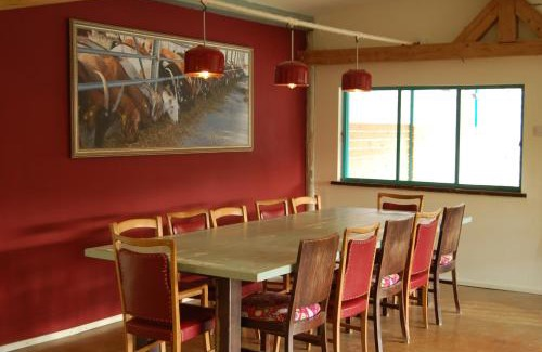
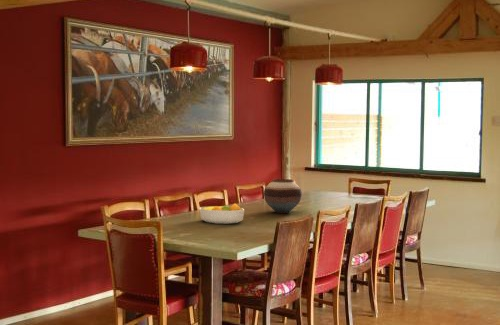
+ fruit bowl (221, 212)
+ vase (282, 195)
